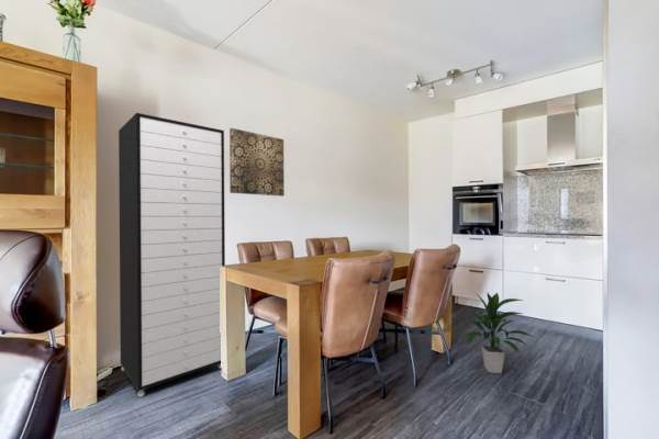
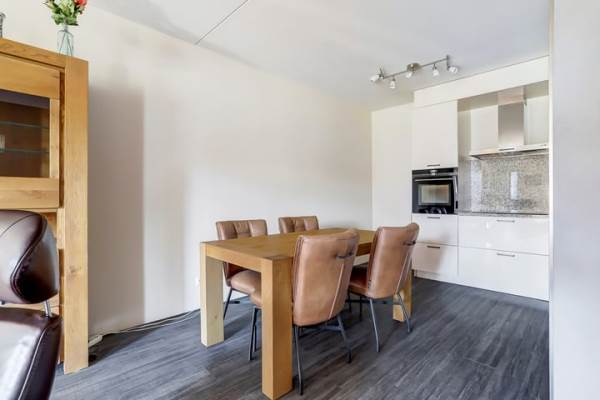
- storage cabinet (172, 250)
- wall art (258, 164)
- indoor plant (493, 329)
